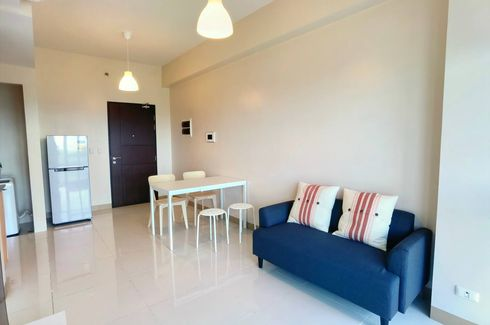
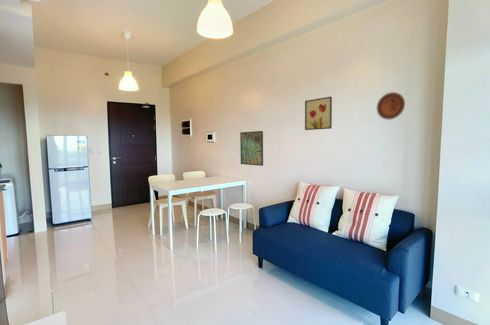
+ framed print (251, 148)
+ wall art (318, 114)
+ decorative plate (390, 106)
